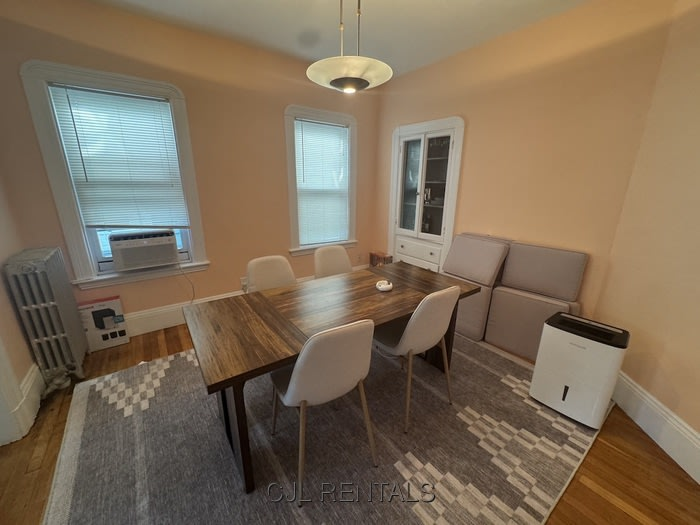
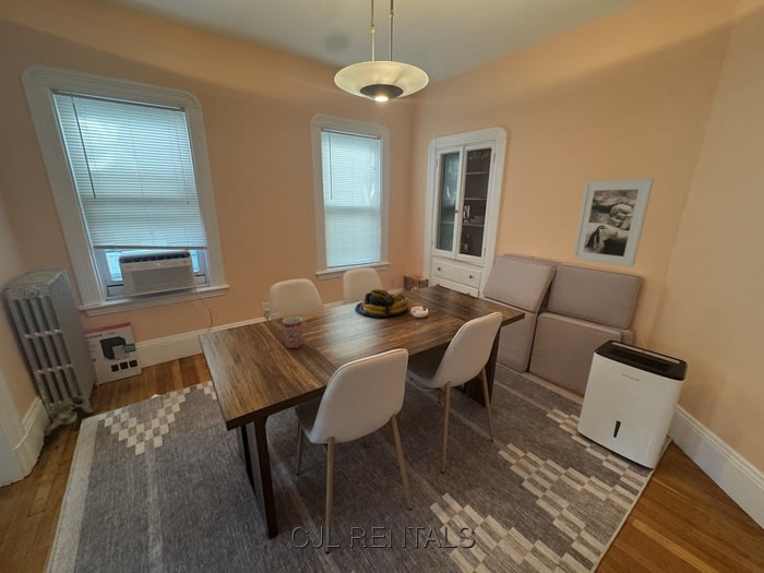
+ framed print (609, 223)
+ mug (291, 331)
+ fruit bowl (381, 299)
